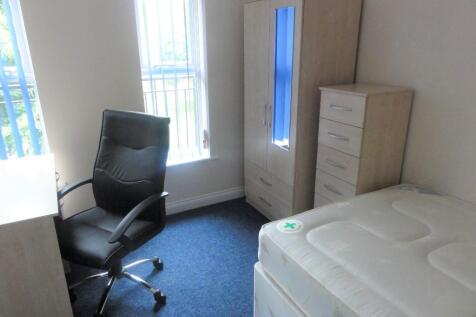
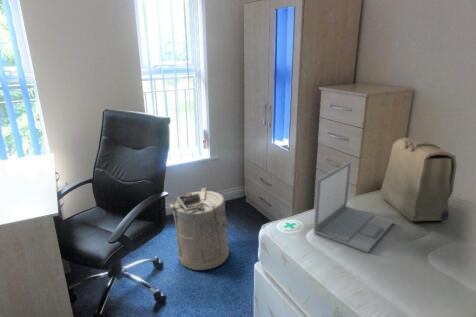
+ laundry hamper (203, 224)
+ laptop (355, 209)
+ backpack (418, 175)
